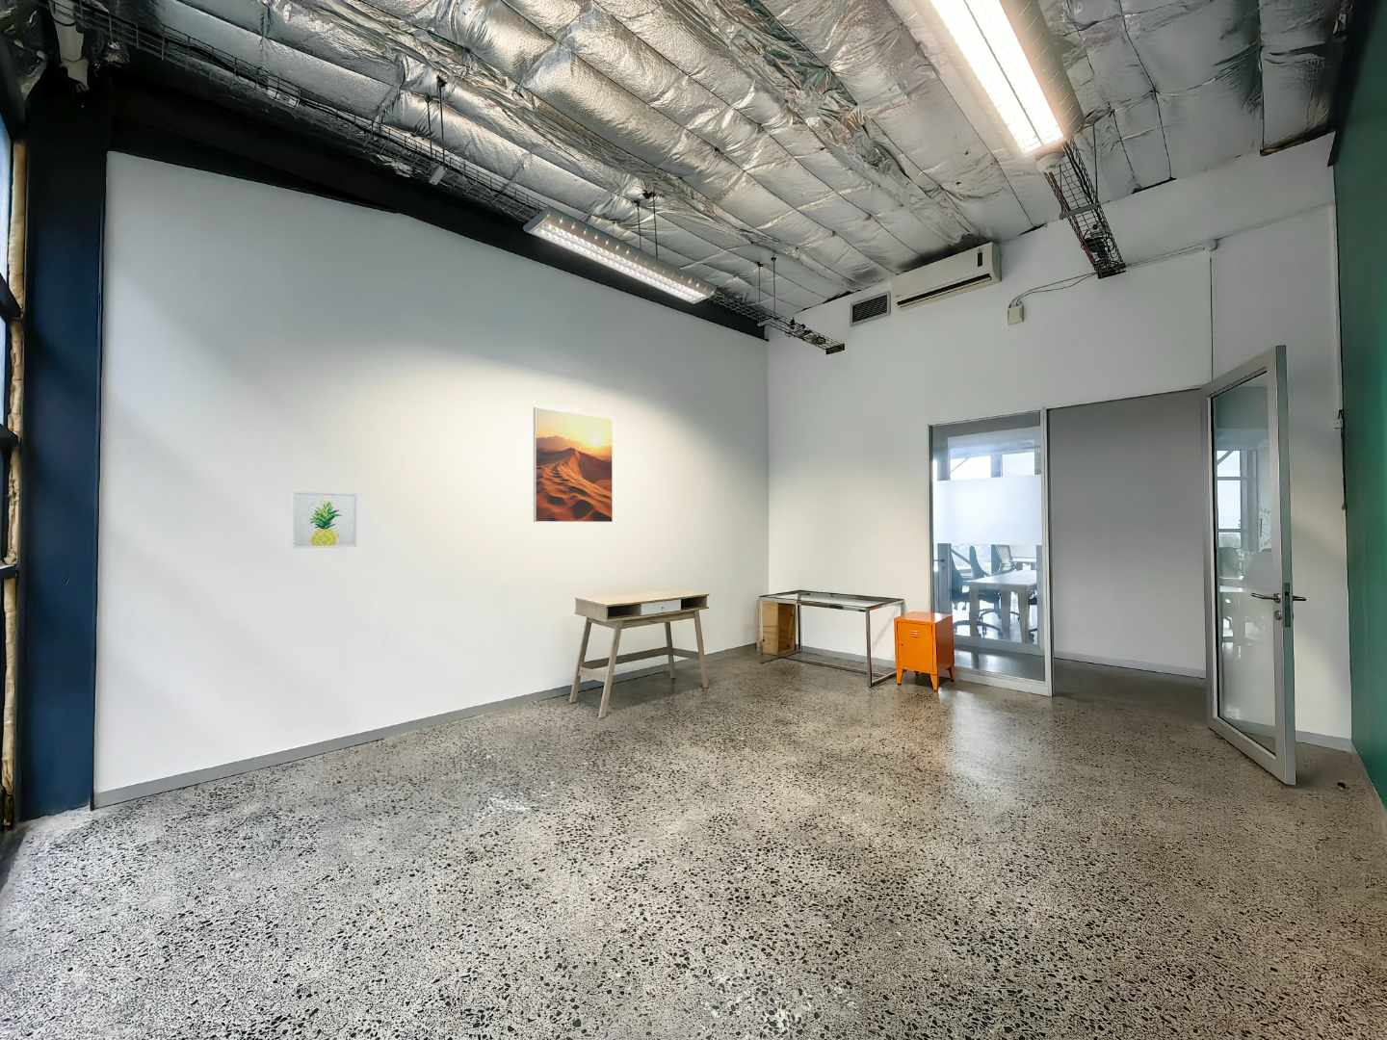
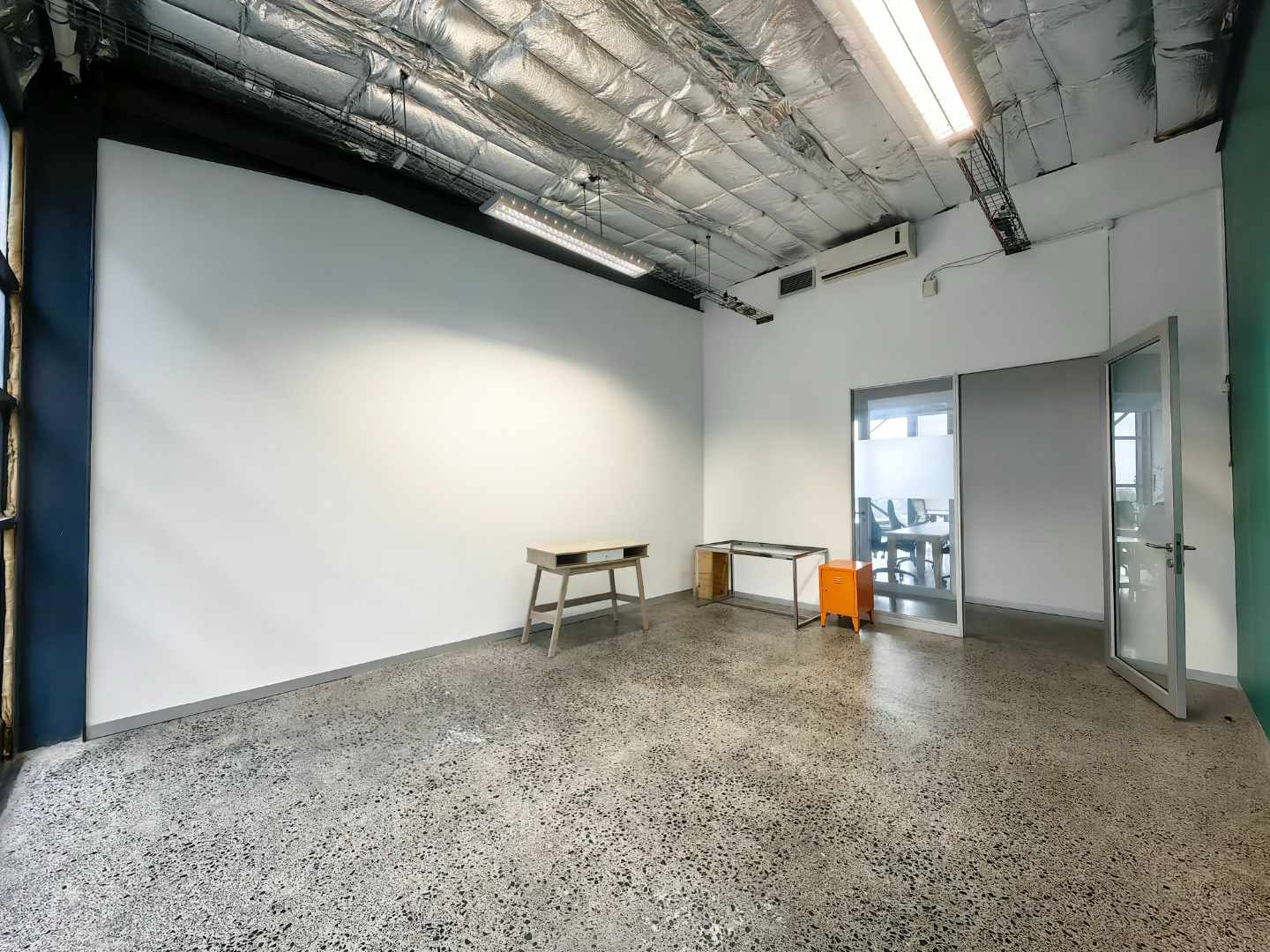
- wall art (324, 520)
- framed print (574, 468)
